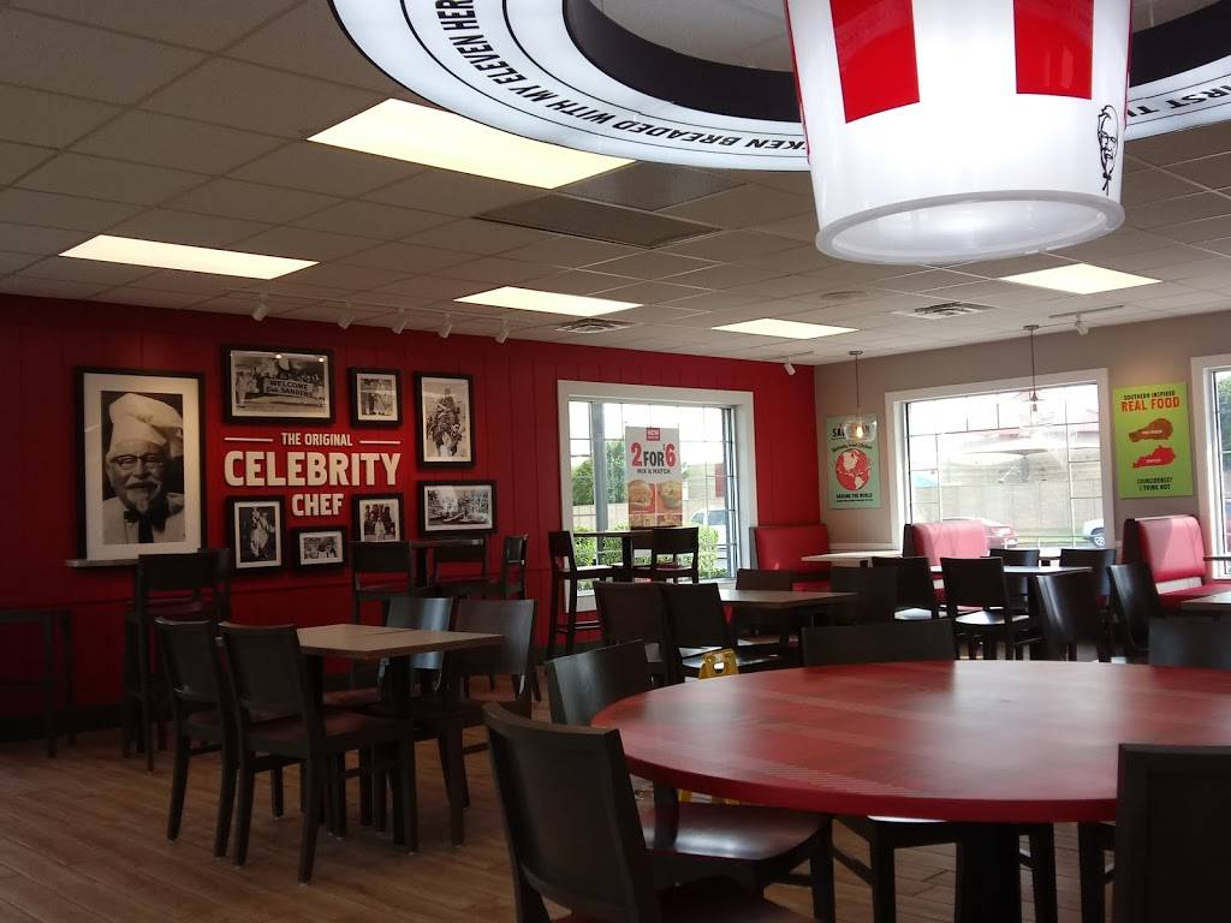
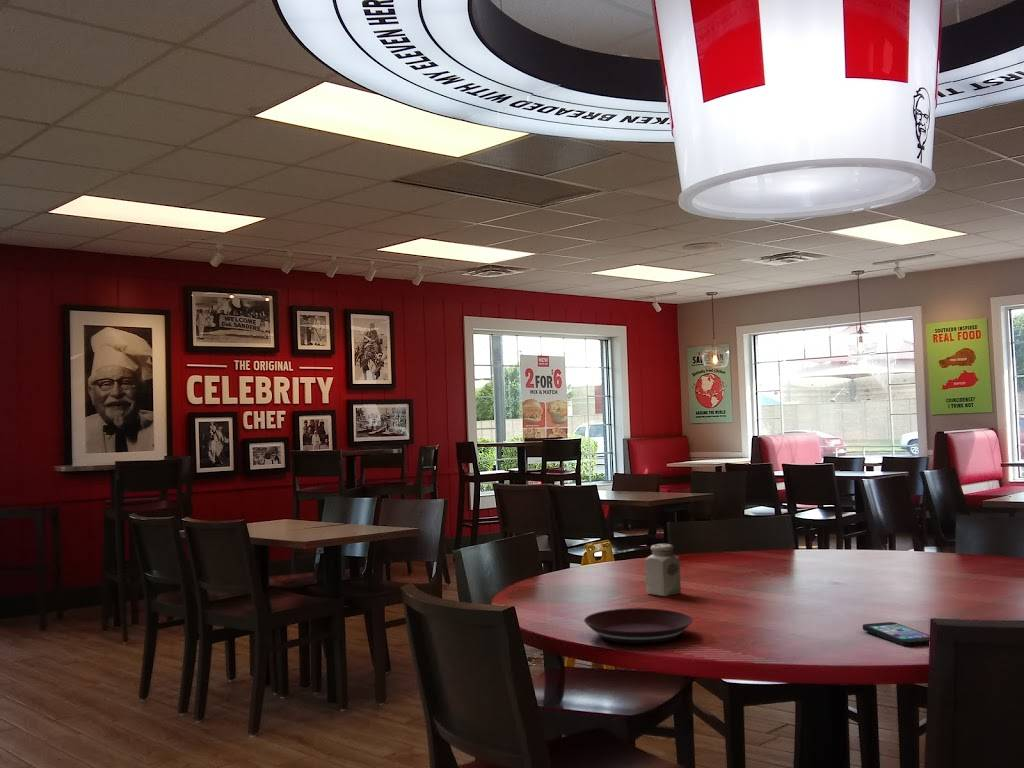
+ smartphone (899, 633)
+ plate (638, 627)
+ salt shaker (662, 568)
